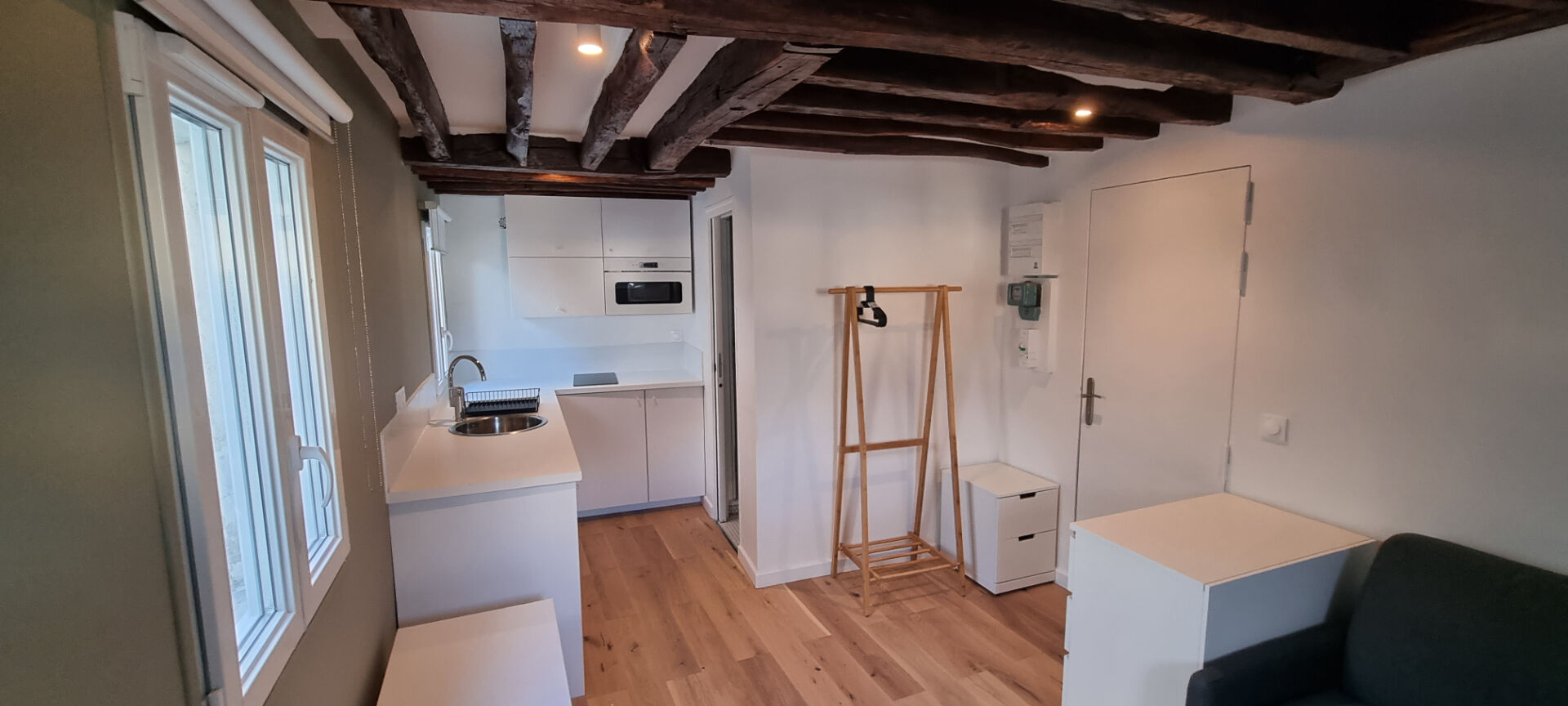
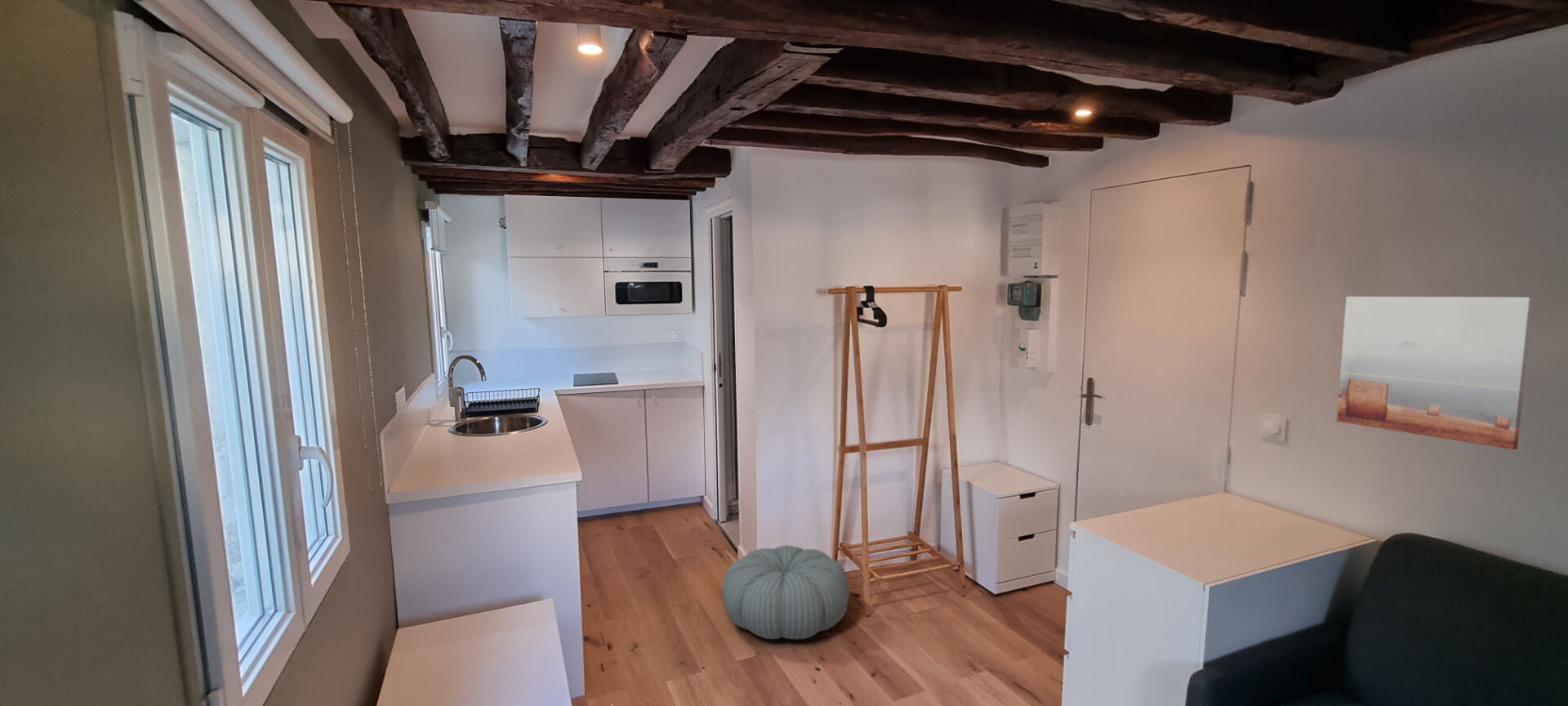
+ wall art (1424, 365)
+ pouf (786, 589)
